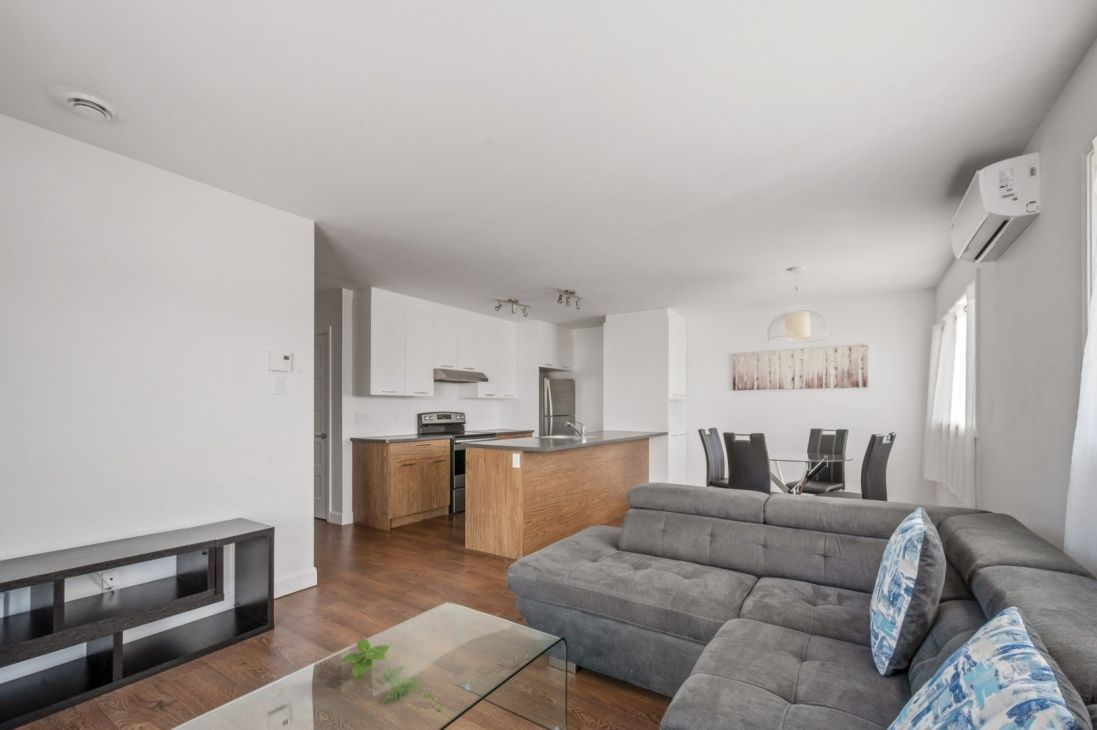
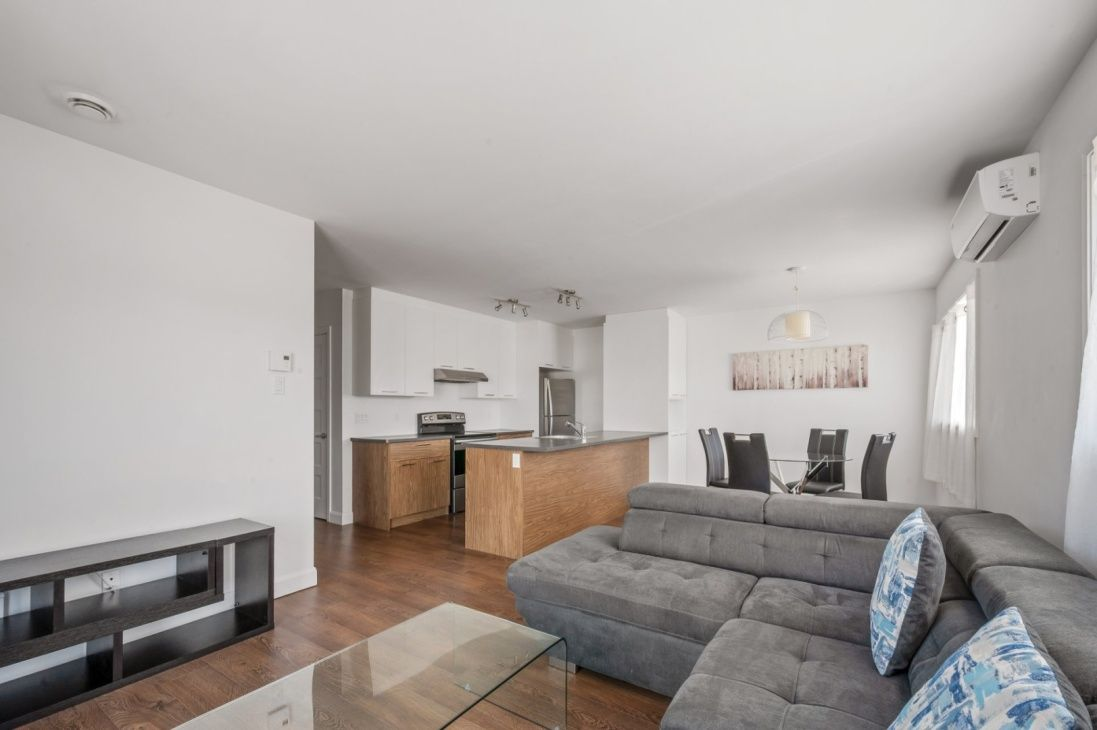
- plant (395, 673)
